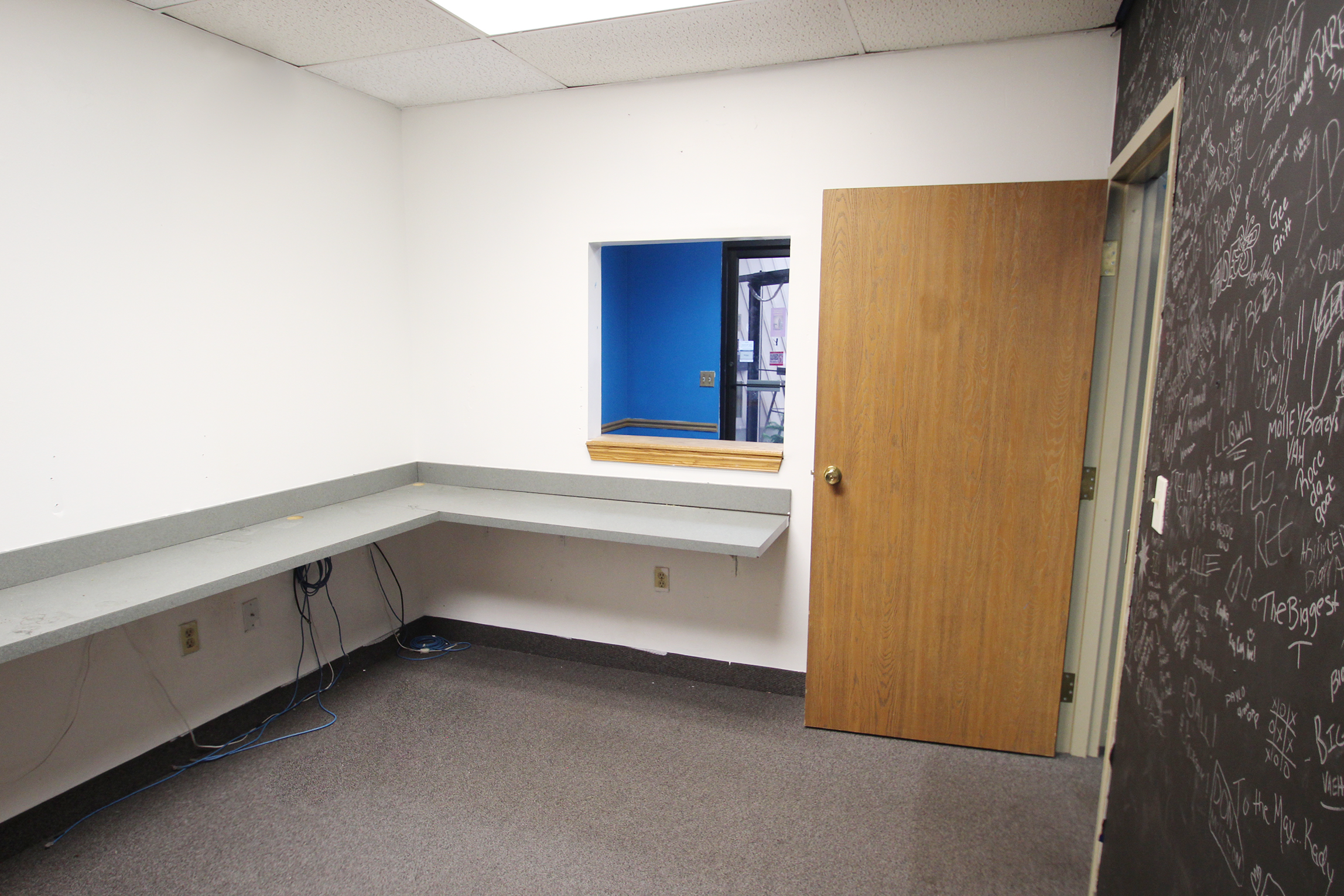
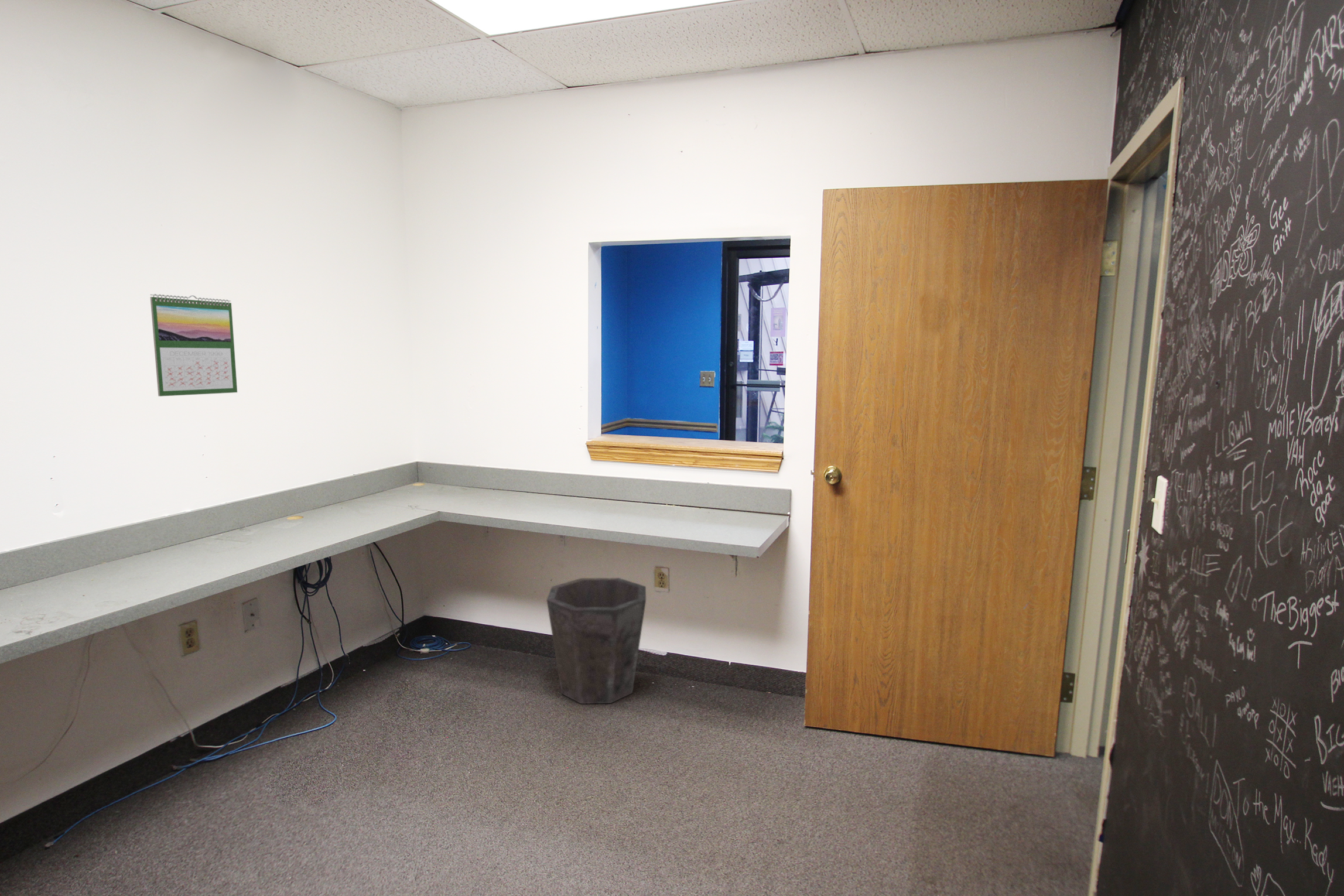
+ calendar (196, 345)
+ waste bin (597, 640)
